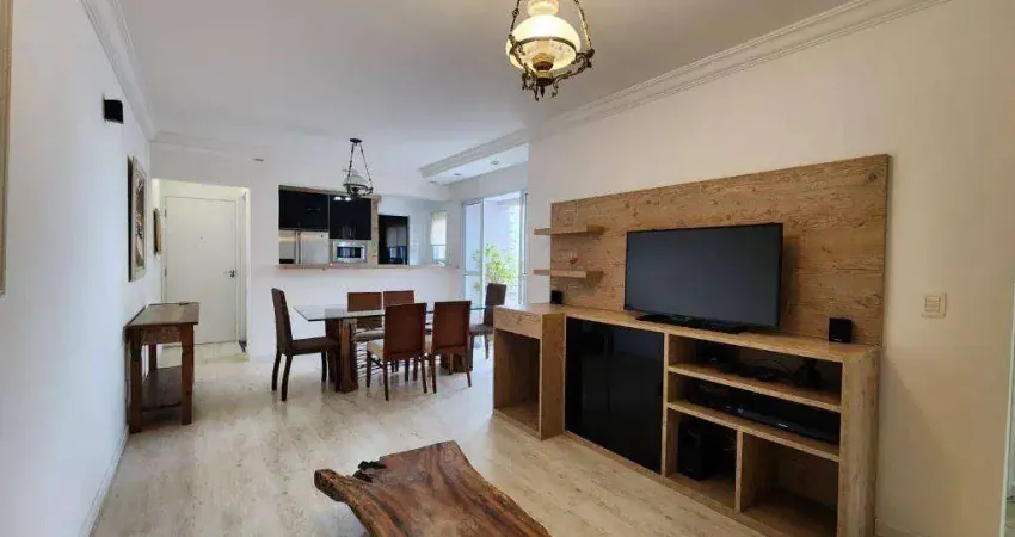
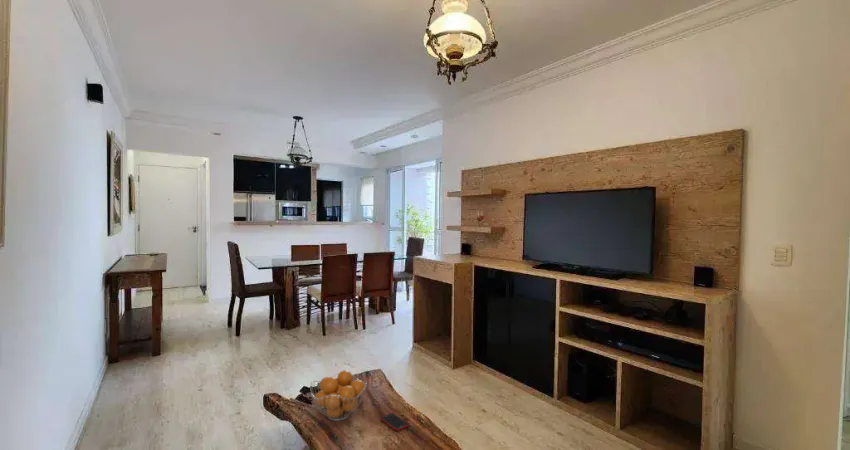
+ fruit basket (338, 394)
+ cell phone (394, 421)
